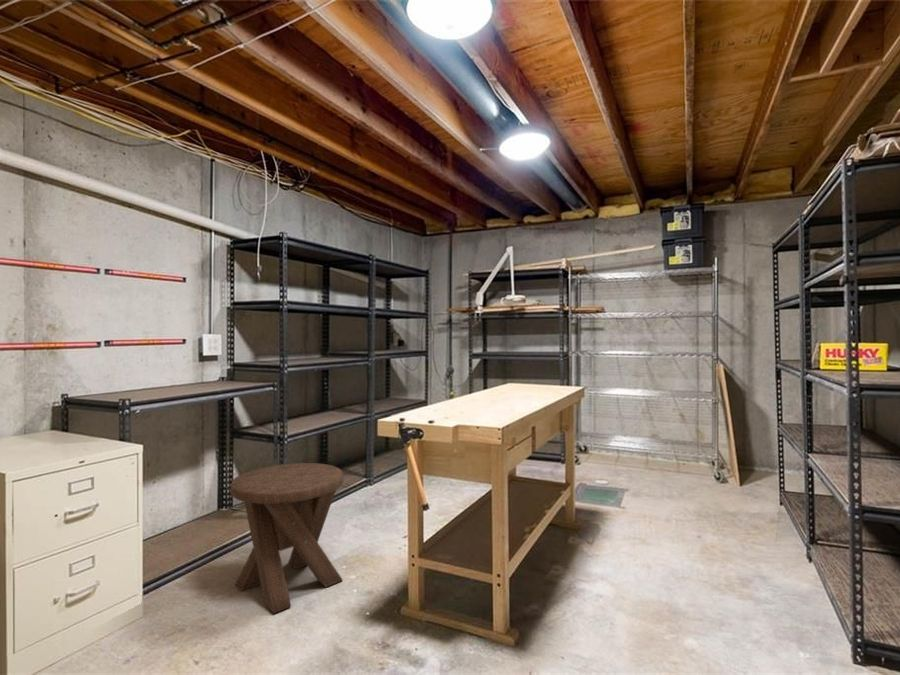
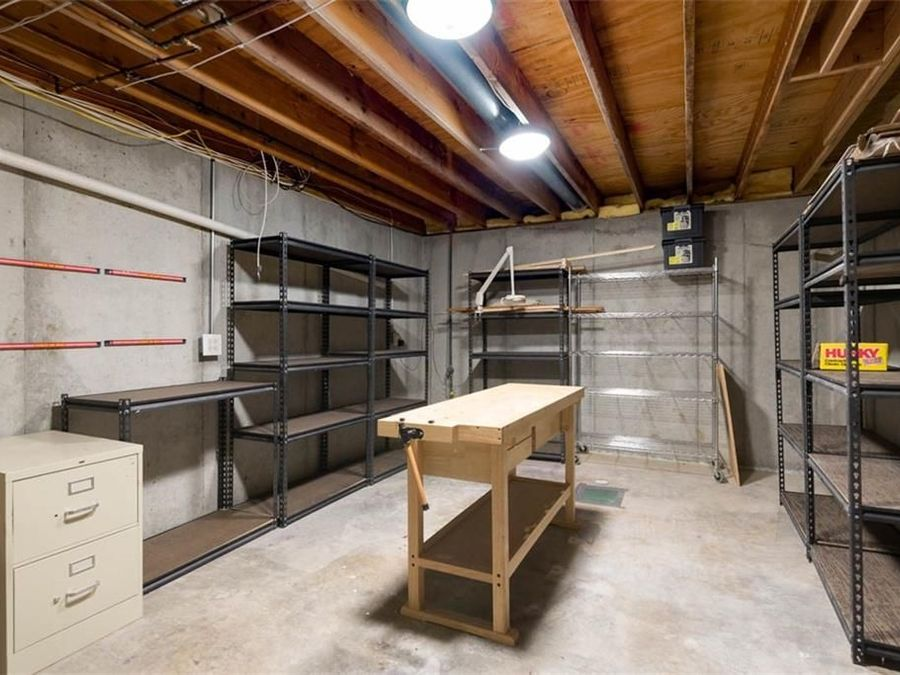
- music stool (289, 529)
